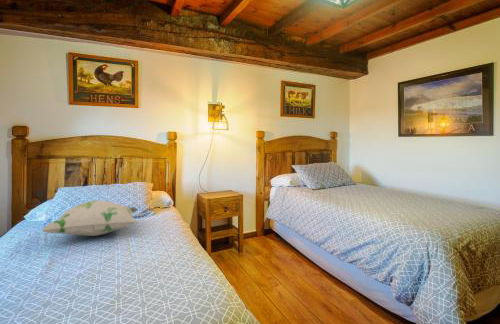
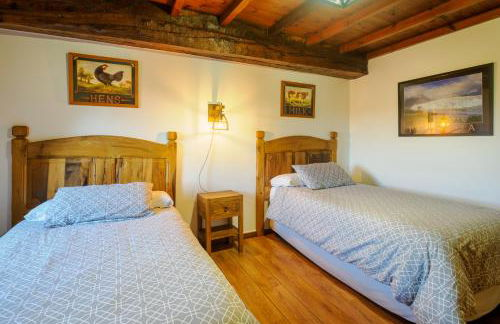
- decorative pillow (98, 217)
